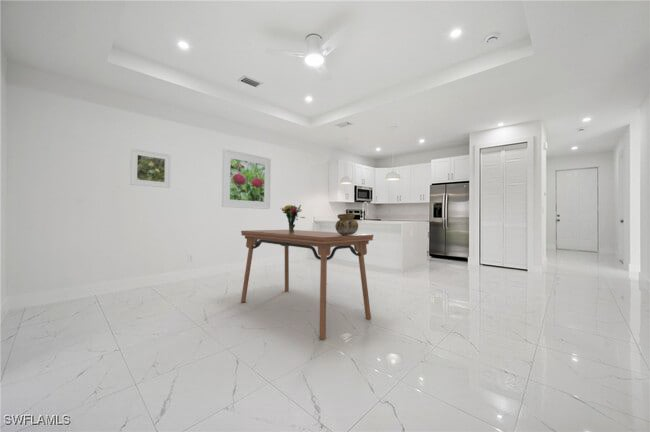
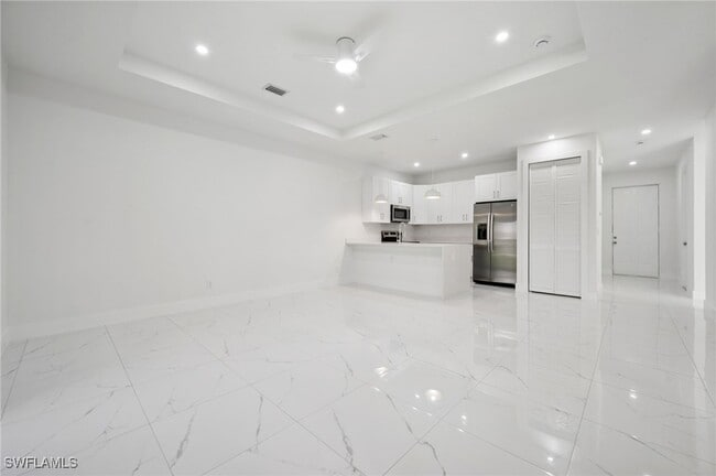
- ceramic pot (347, 224)
- dining table (288, 270)
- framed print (248, 181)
- bouquet (292, 218)
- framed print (151, 169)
